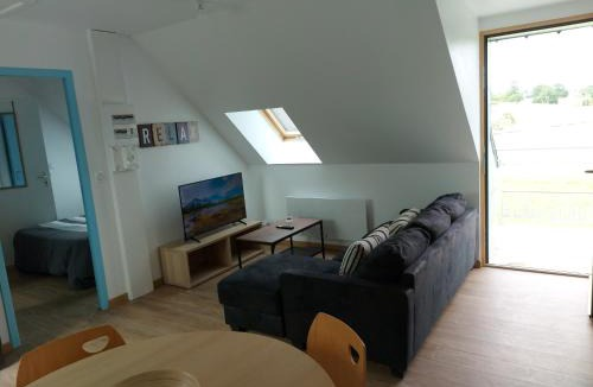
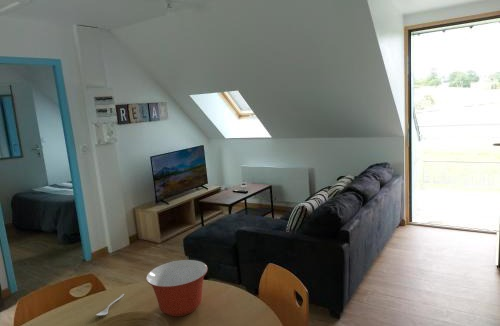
+ mixing bowl (179, 290)
+ spoon (111, 304)
